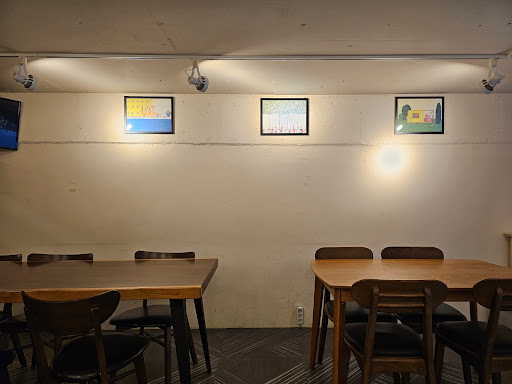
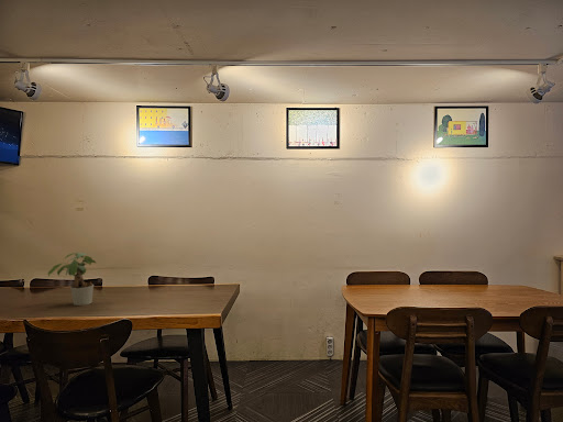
+ potted plant (76, 277)
